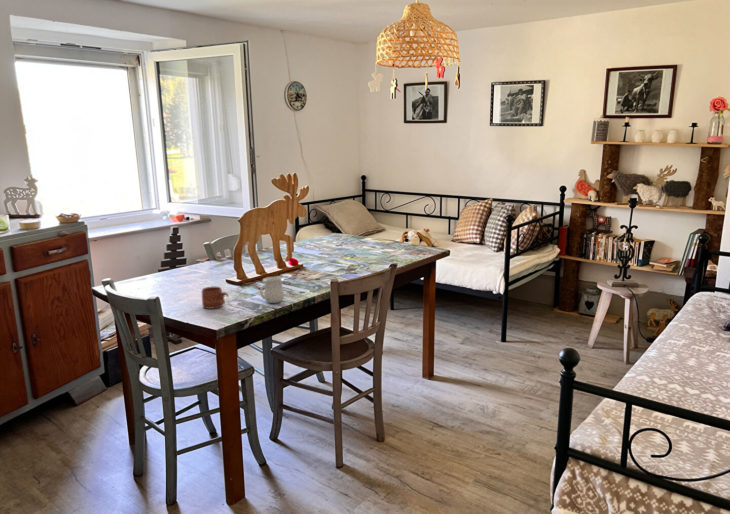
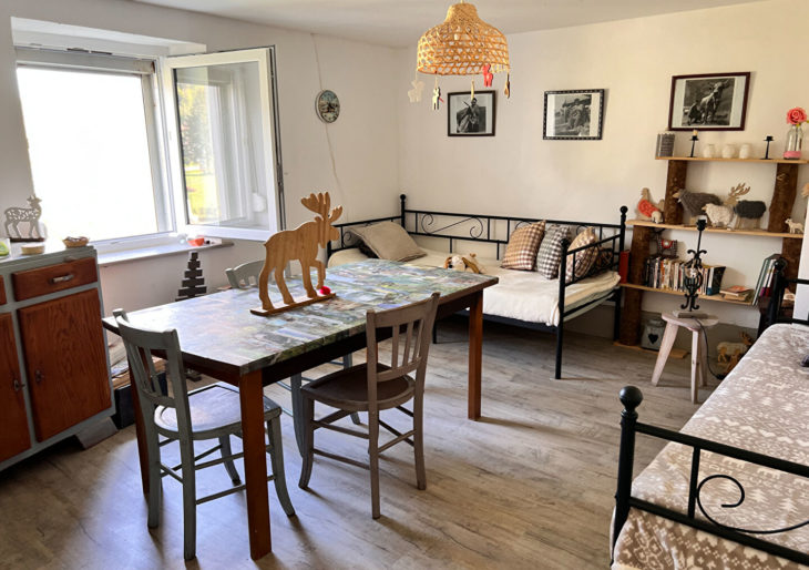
- mug (271, 291)
- mug (215, 298)
